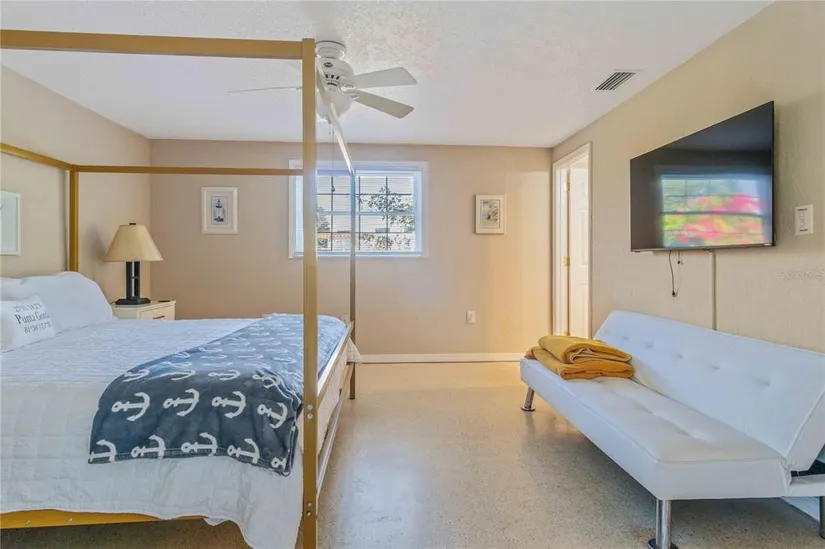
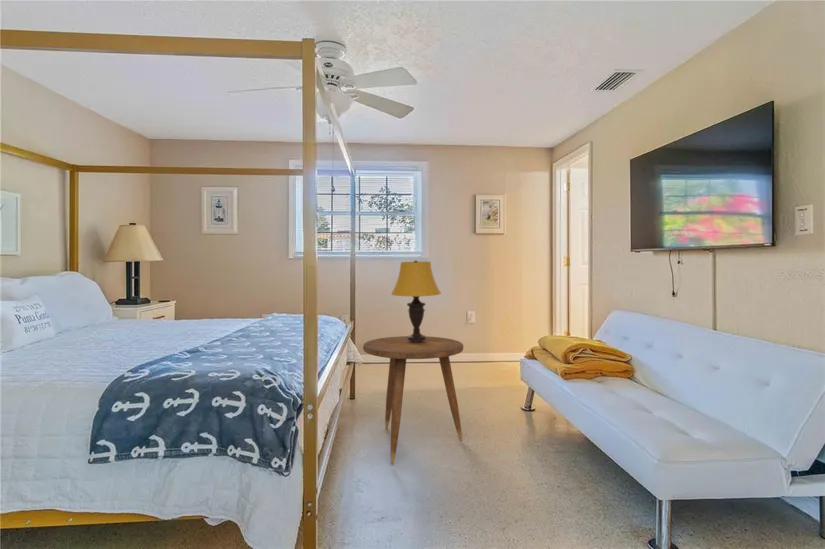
+ side table (402, 393)
+ table lamp (416, 299)
